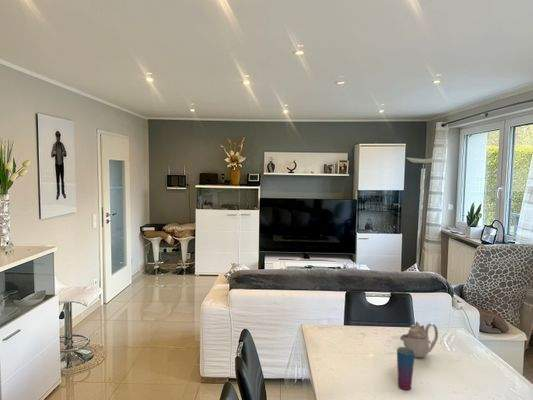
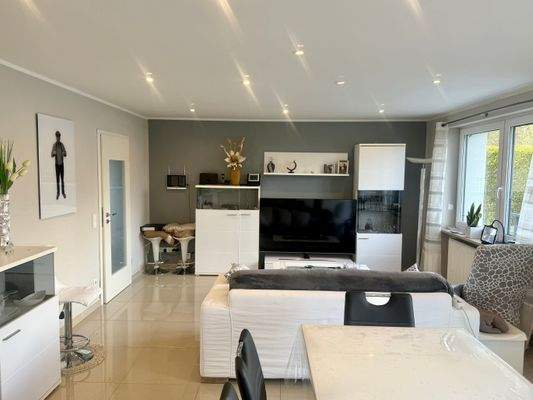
- cup (405, 368)
- teapot (419, 339)
